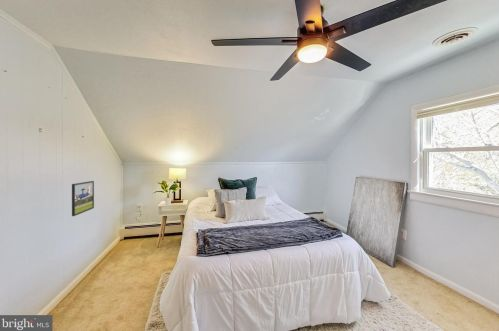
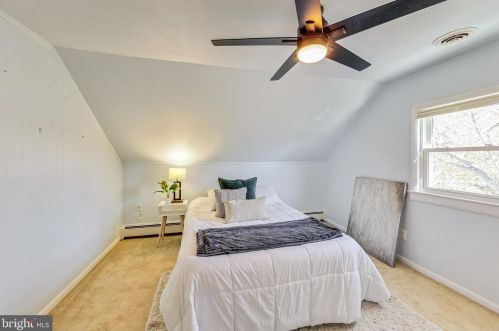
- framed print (83, 197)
